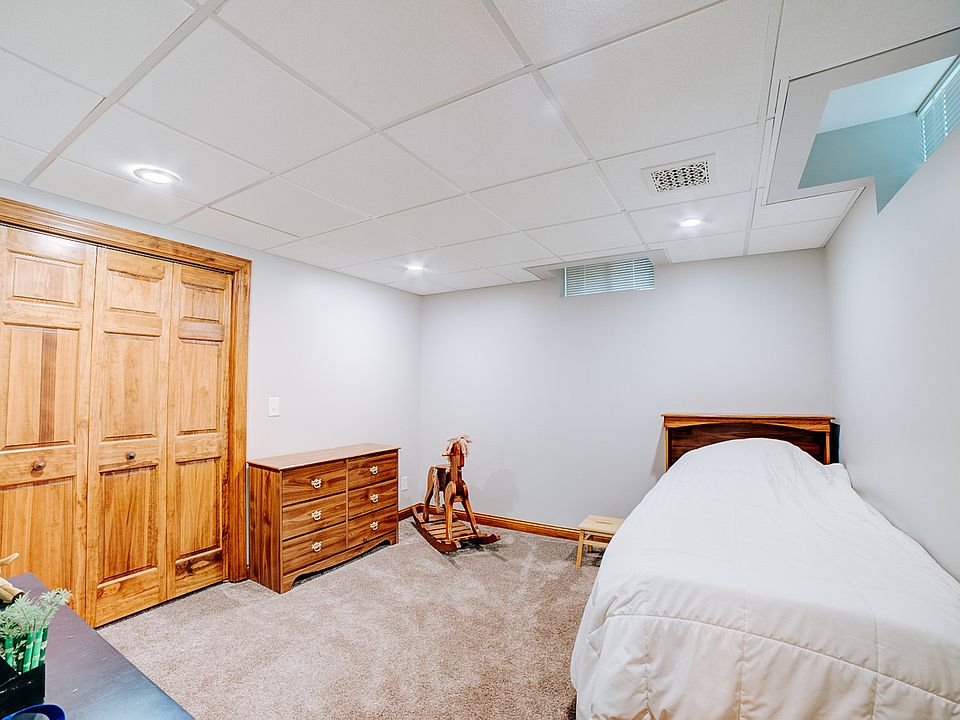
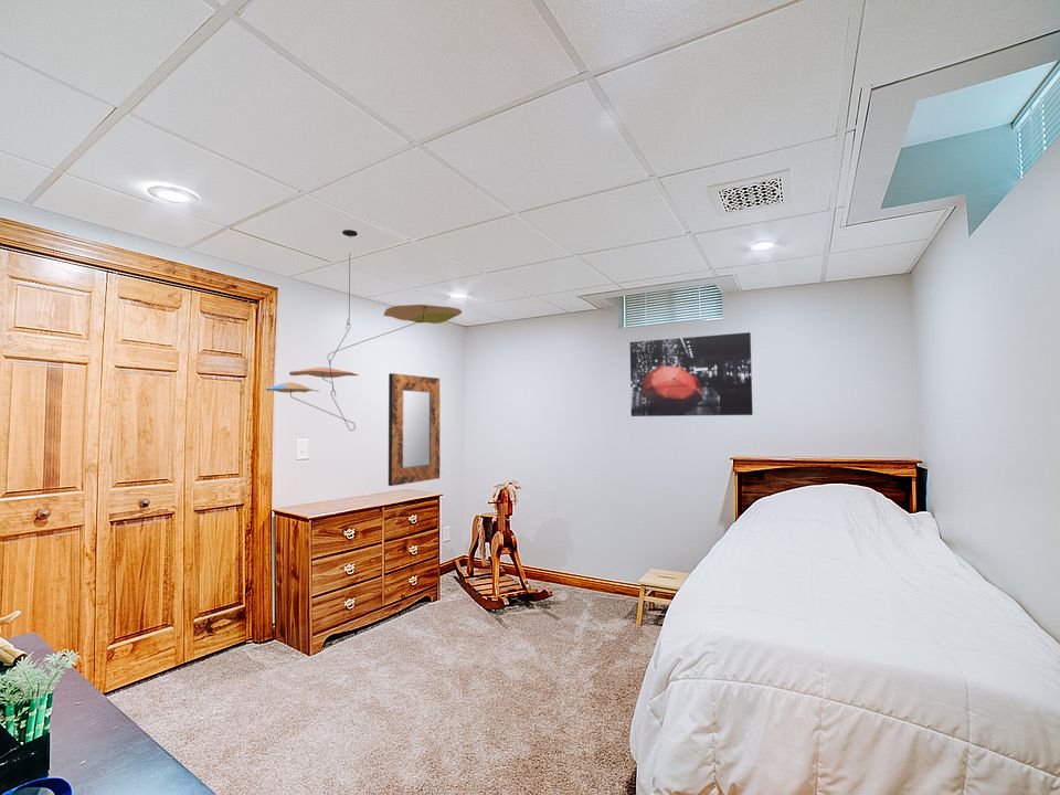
+ wall art (688, 377)
+ home mirror (415, 428)
+ ceiling mobile (368, 339)
